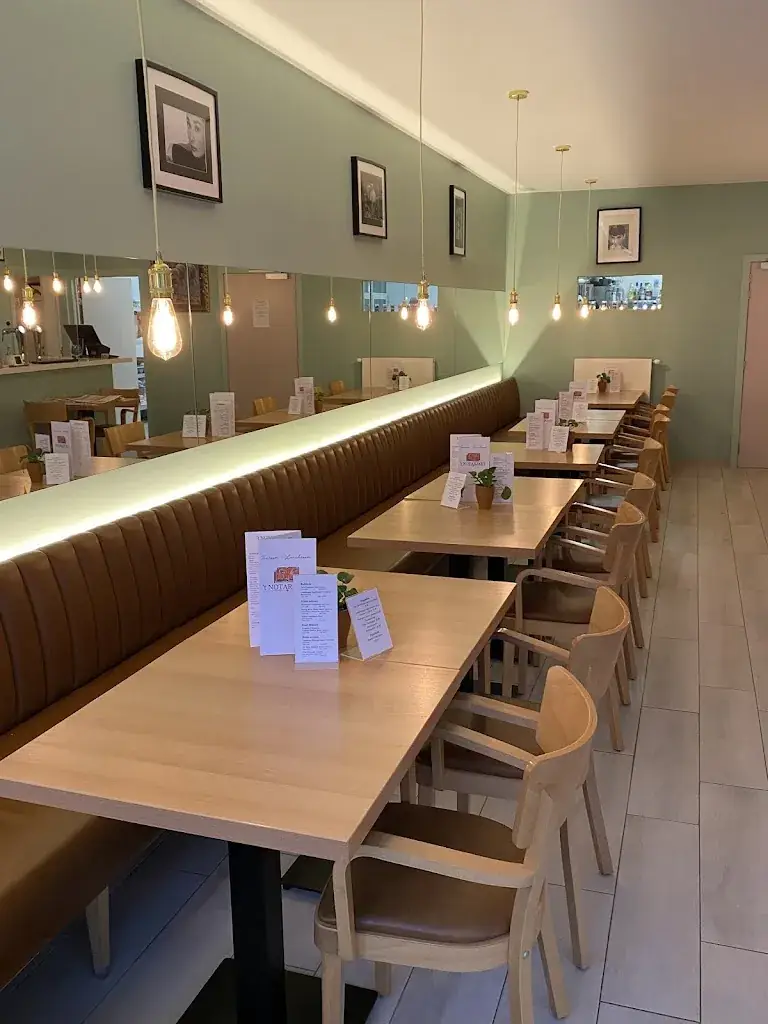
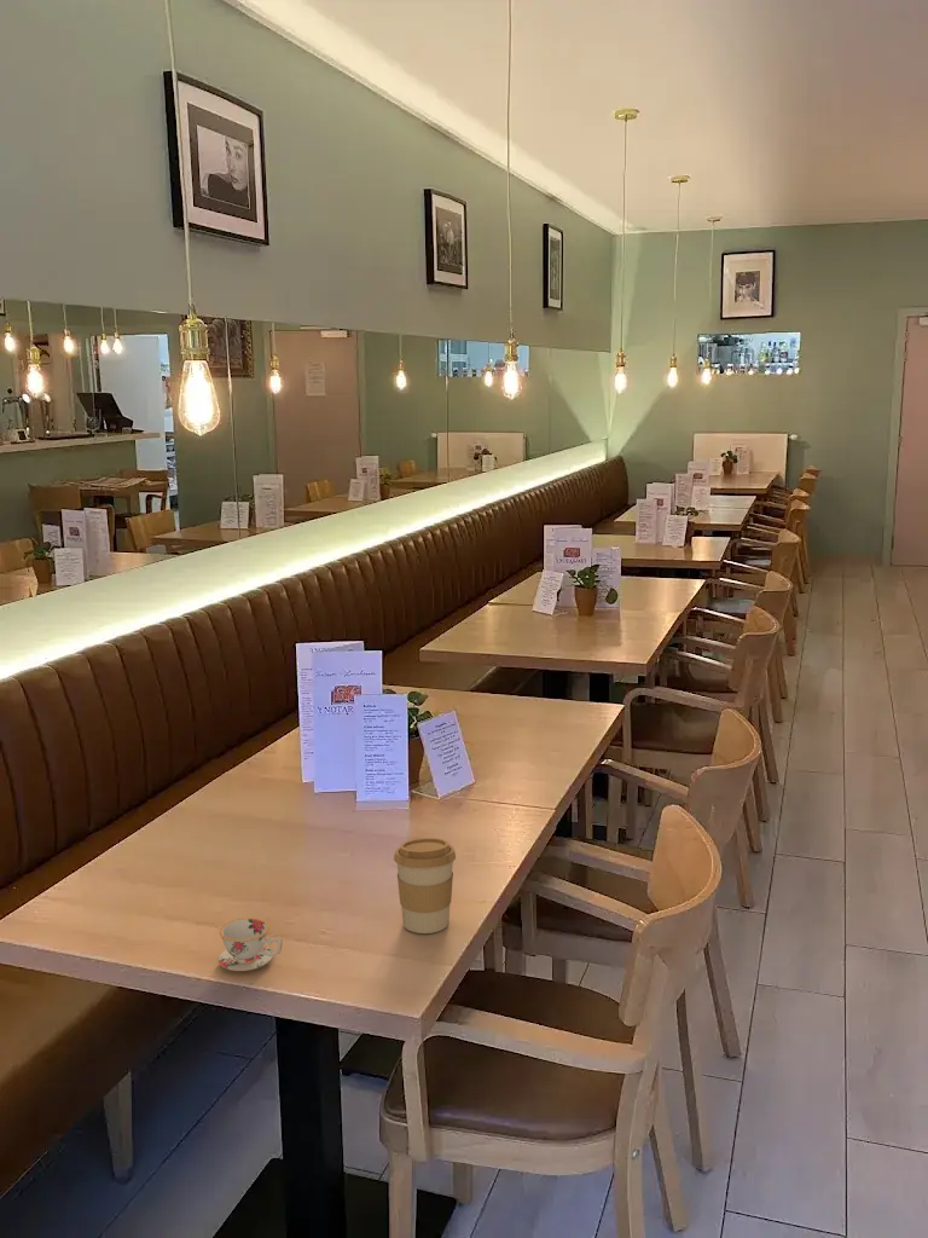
+ coffee cup (424, 883)
+ teacup (251, 945)
